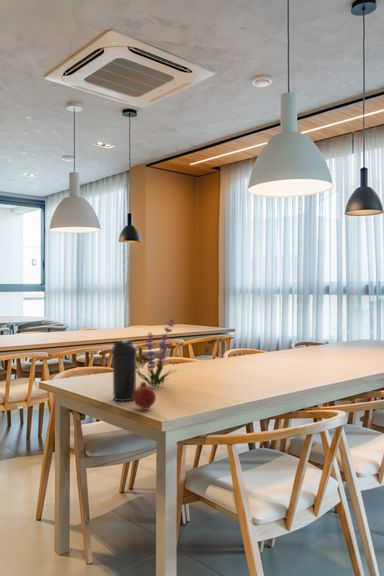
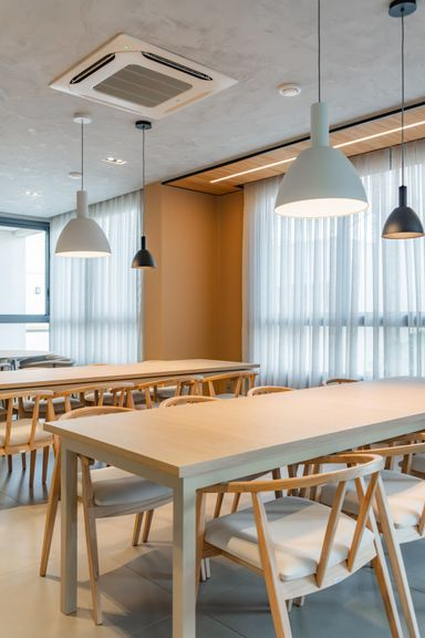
- fruit (144, 395)
- water bottle (124, 369)
- plant (158, 352)
